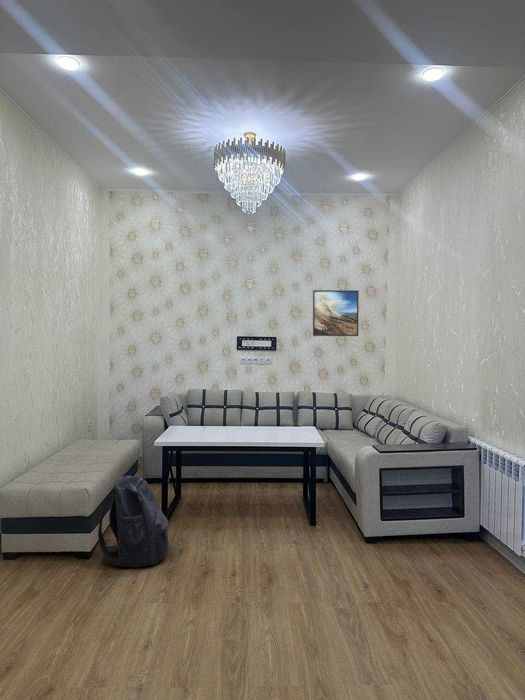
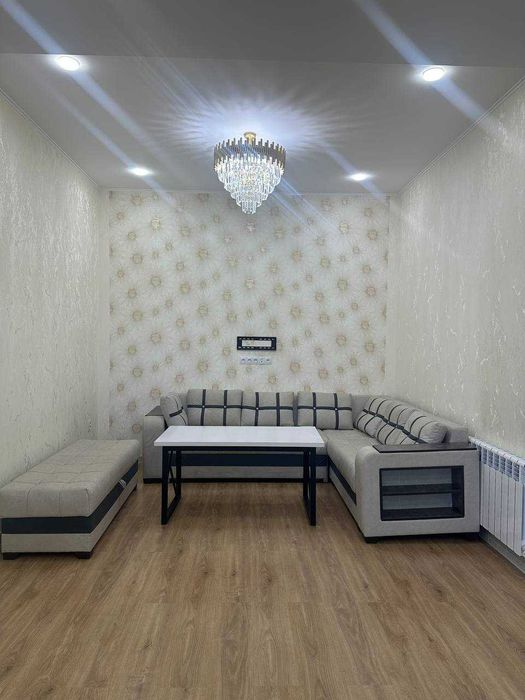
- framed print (335, 313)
- backpack (135, 516)
